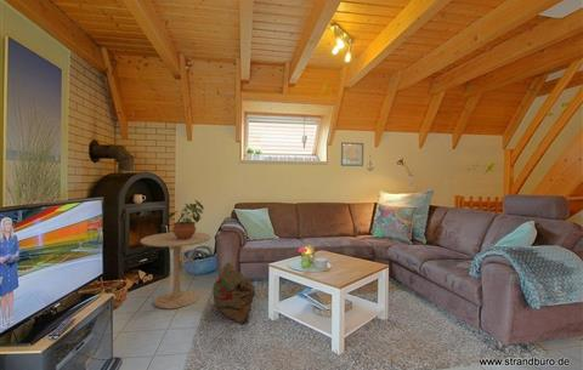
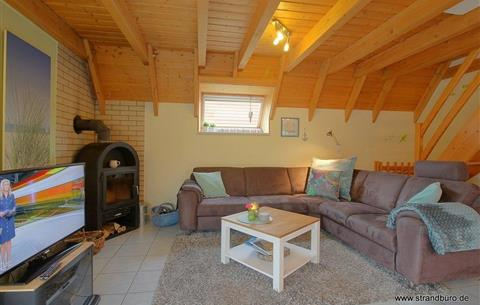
- side table (176, 268)
- potted plant (188, 218)
- bag (233, 289)
